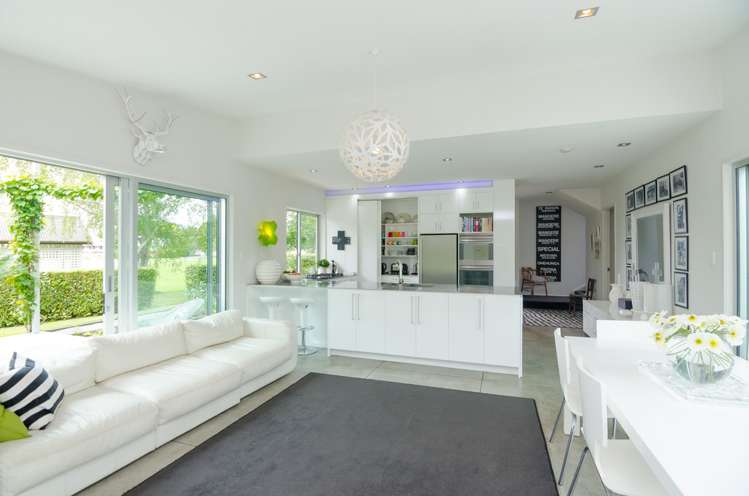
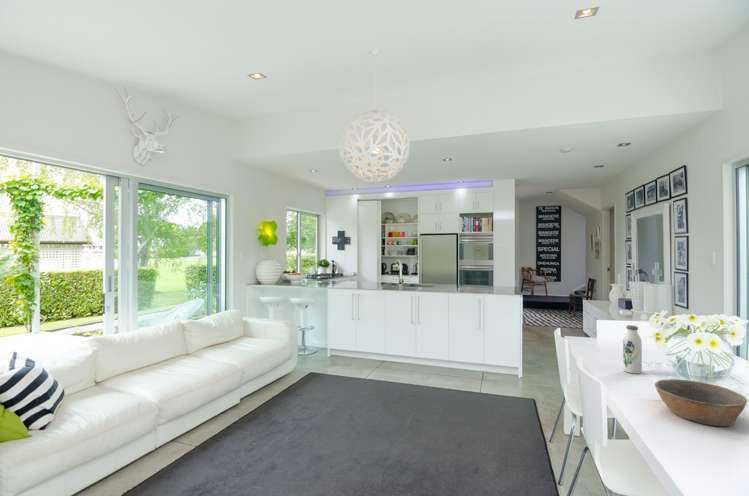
+ water bottle (632, 348)
+ bowl (698, 402)
